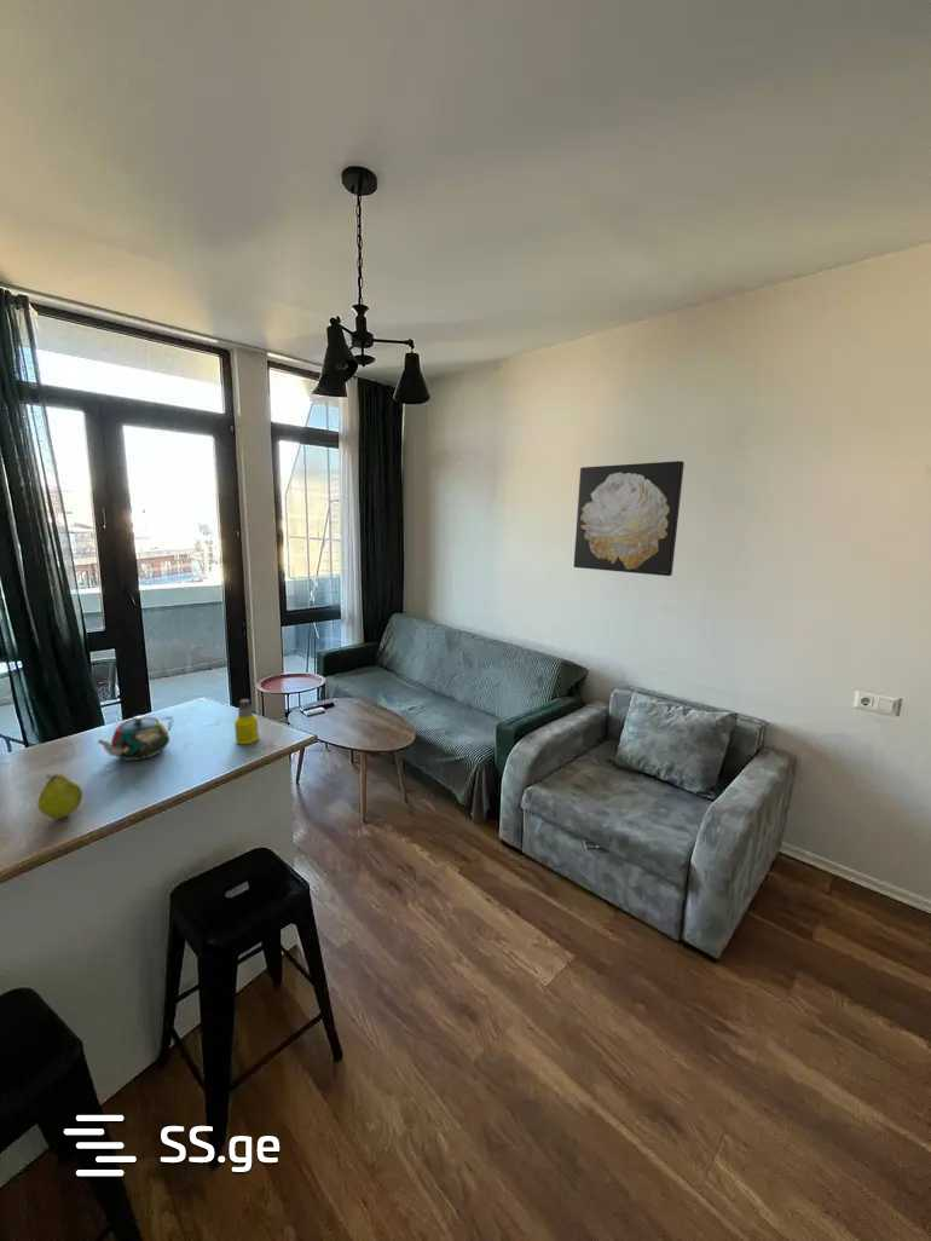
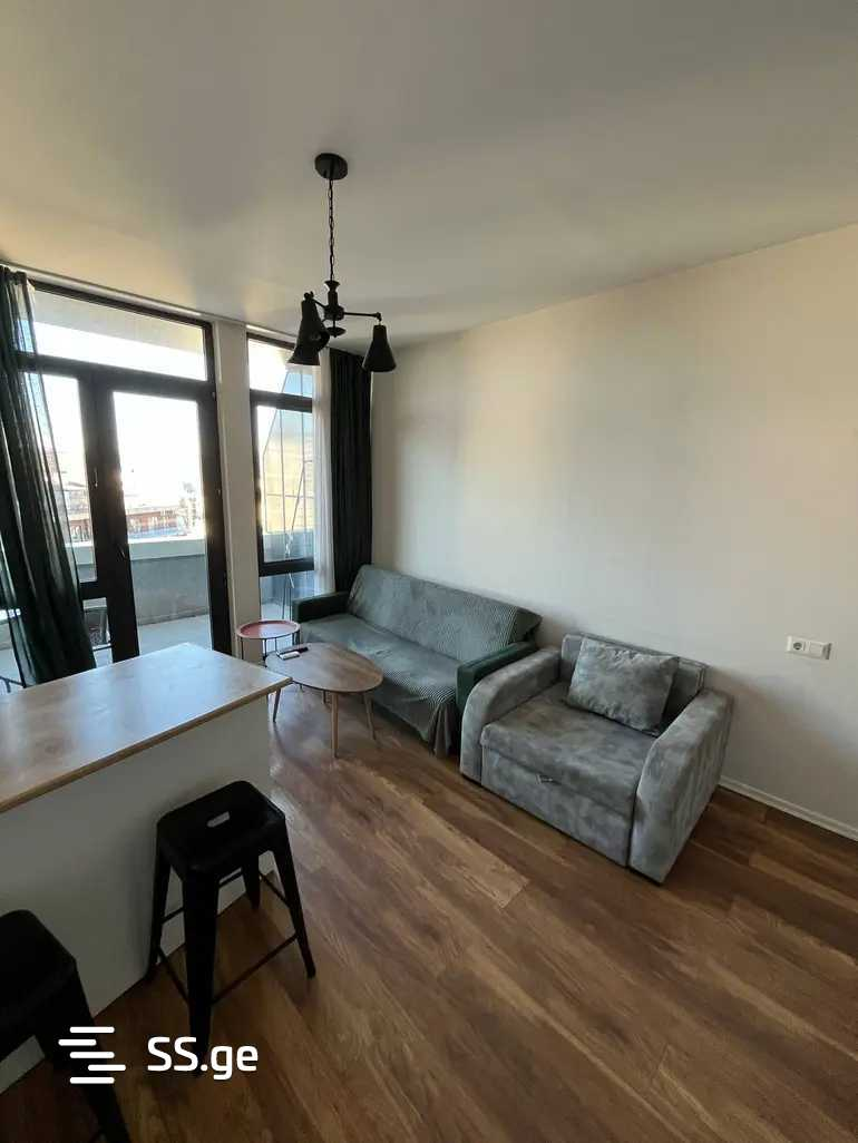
- wall art (624, 519)
- bottle (245, 720)
- fruit (59, 793)
- teapot (137, 735)
